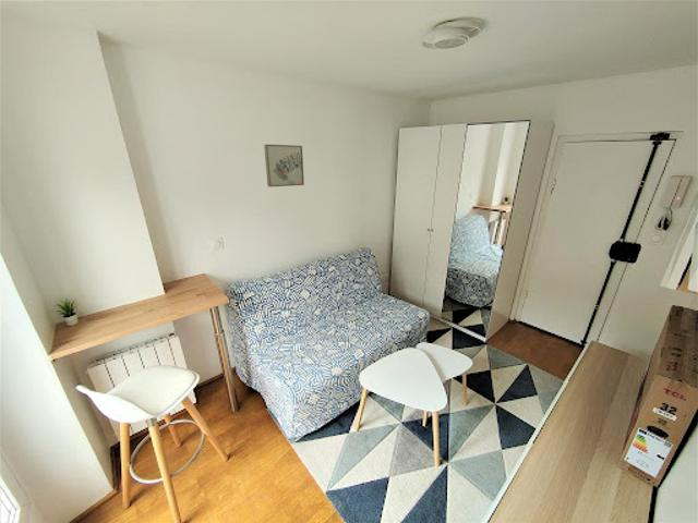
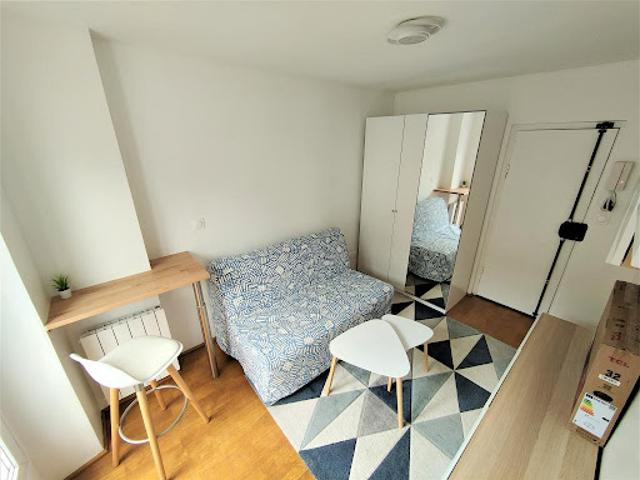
- wall art (285, 166)
